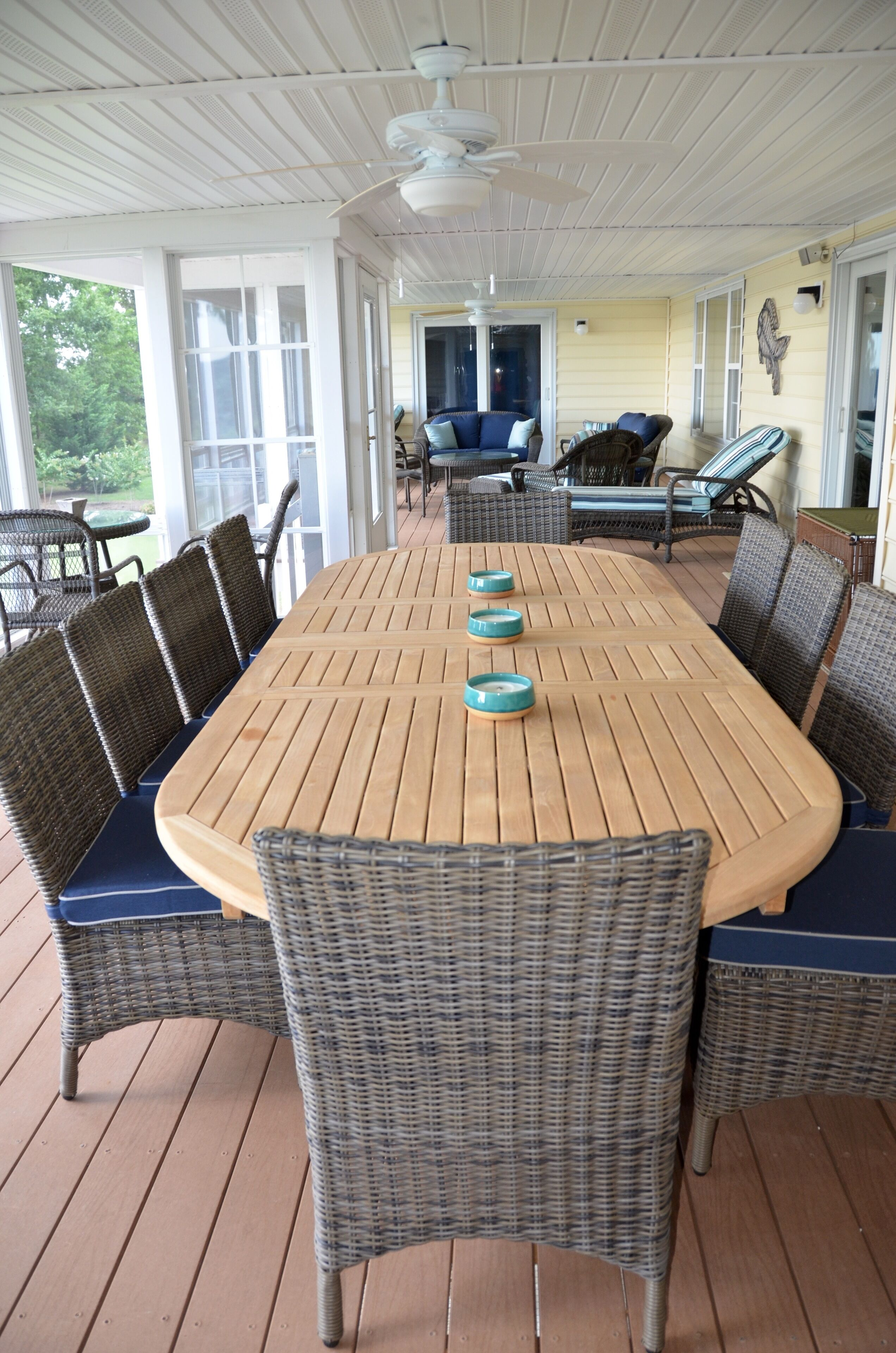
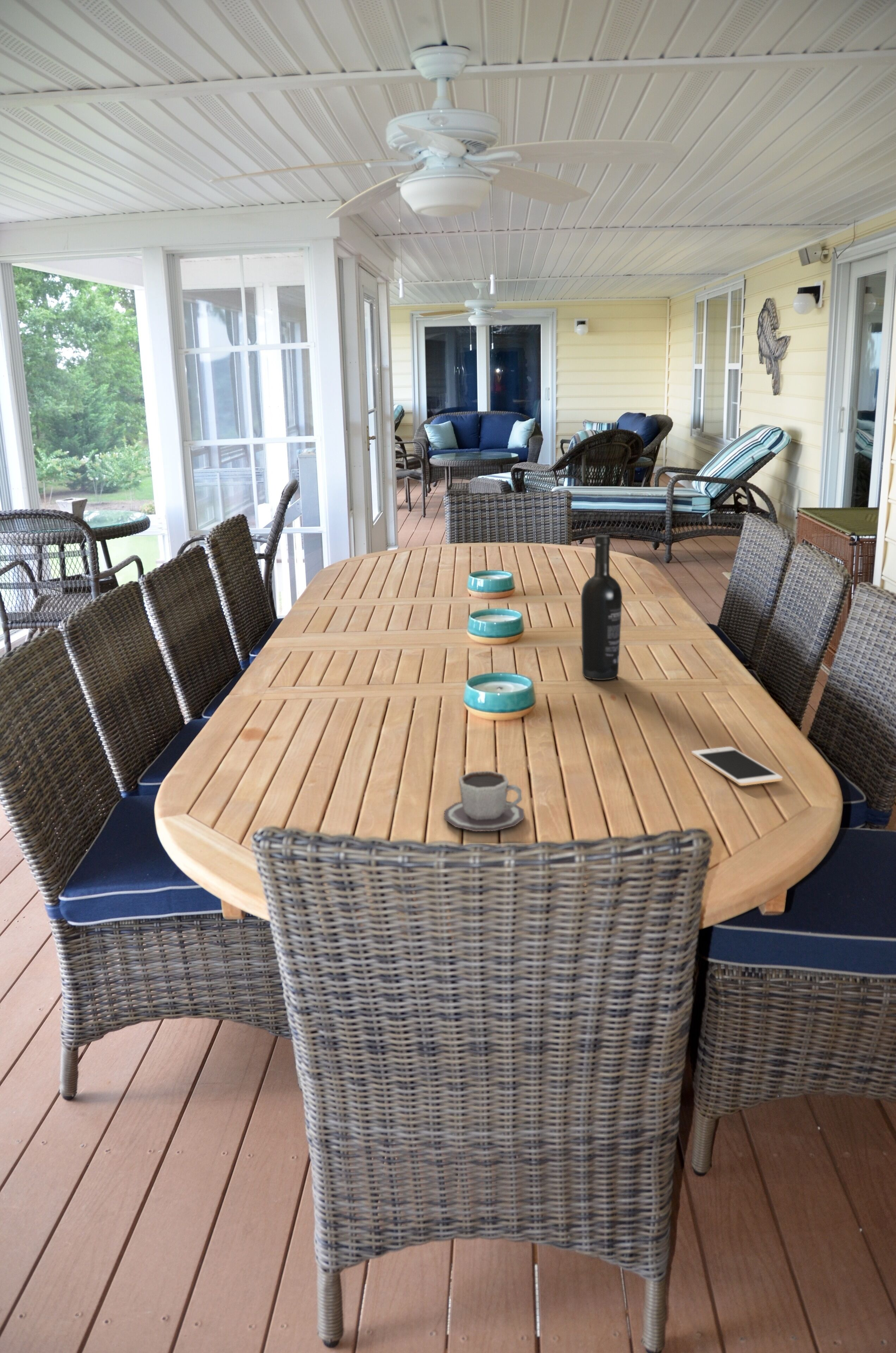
+ cup (484, 799)
+ wine bottle (601, 607)
+ cell phone (735, 765)
